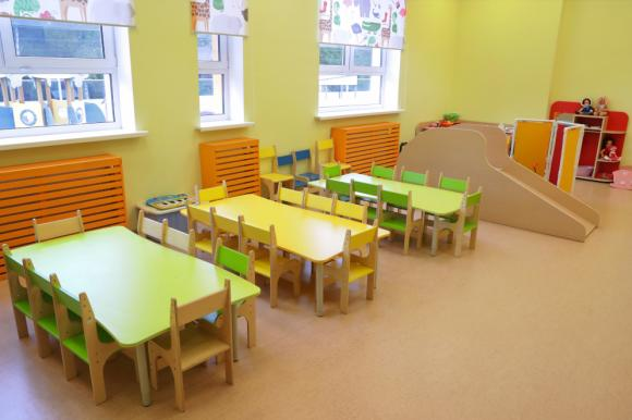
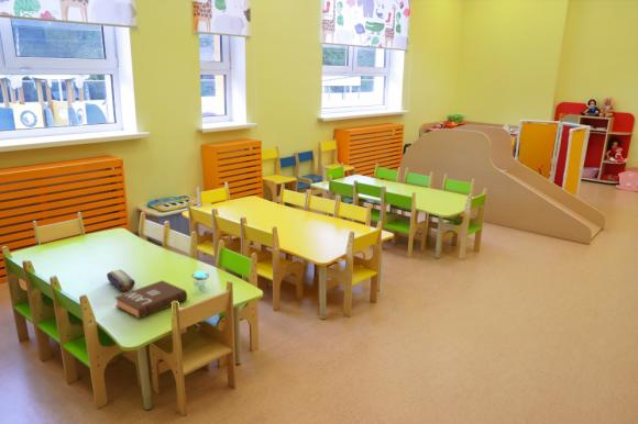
+ pencil case (120, 279)
+ toy ball (200, 279)
+ book (152, 299)
